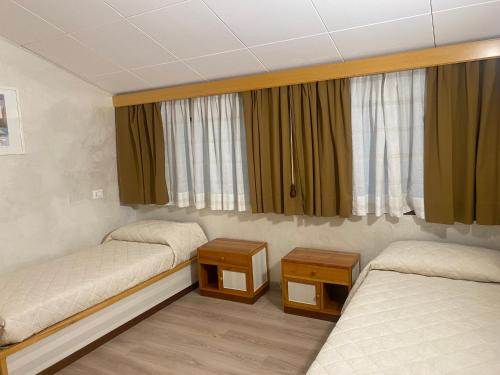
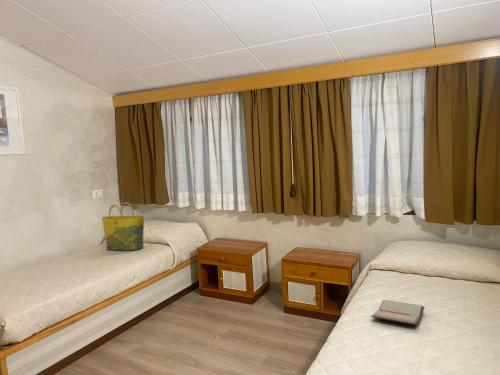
+ tote bag (122, 225)
+ paperback book (398, 313)
